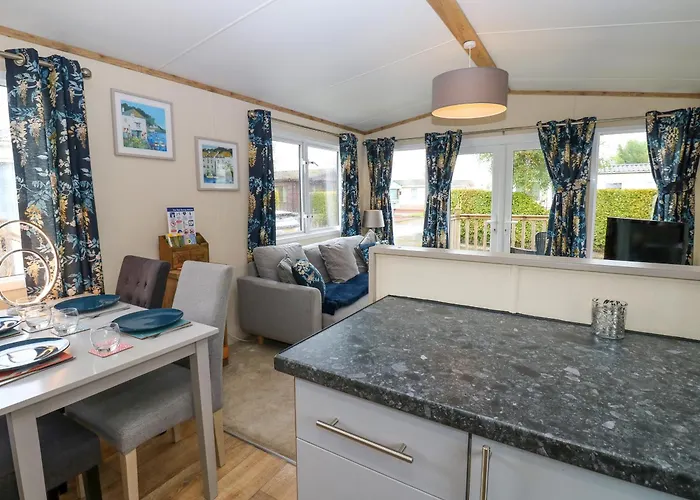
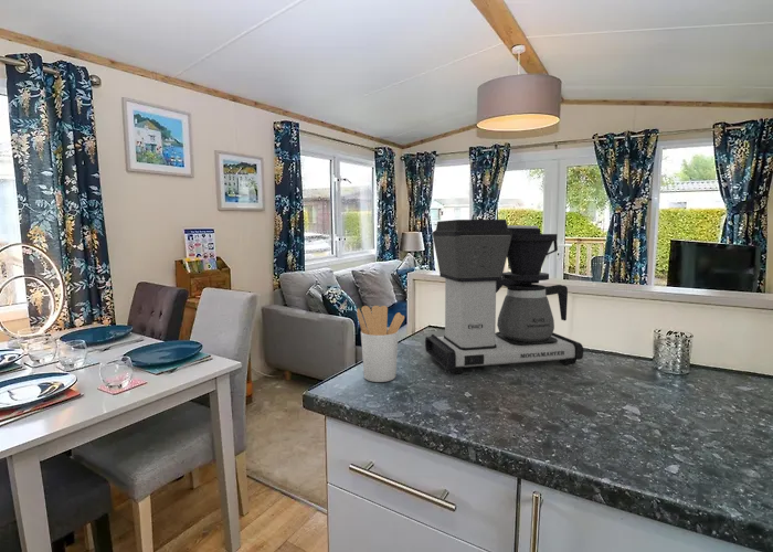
+ coffee maker (507, 290)
+ utensil holder (378, 340)
